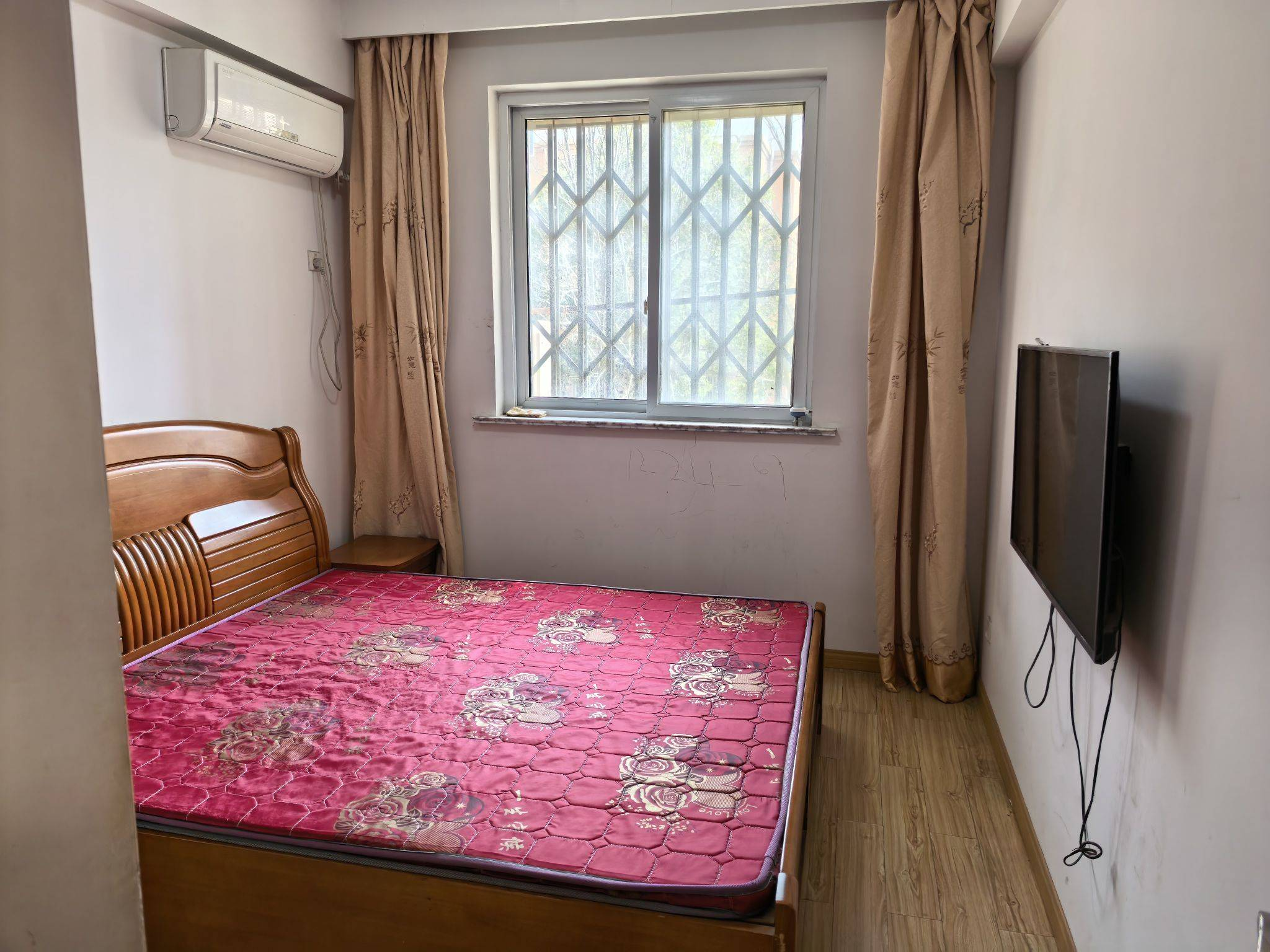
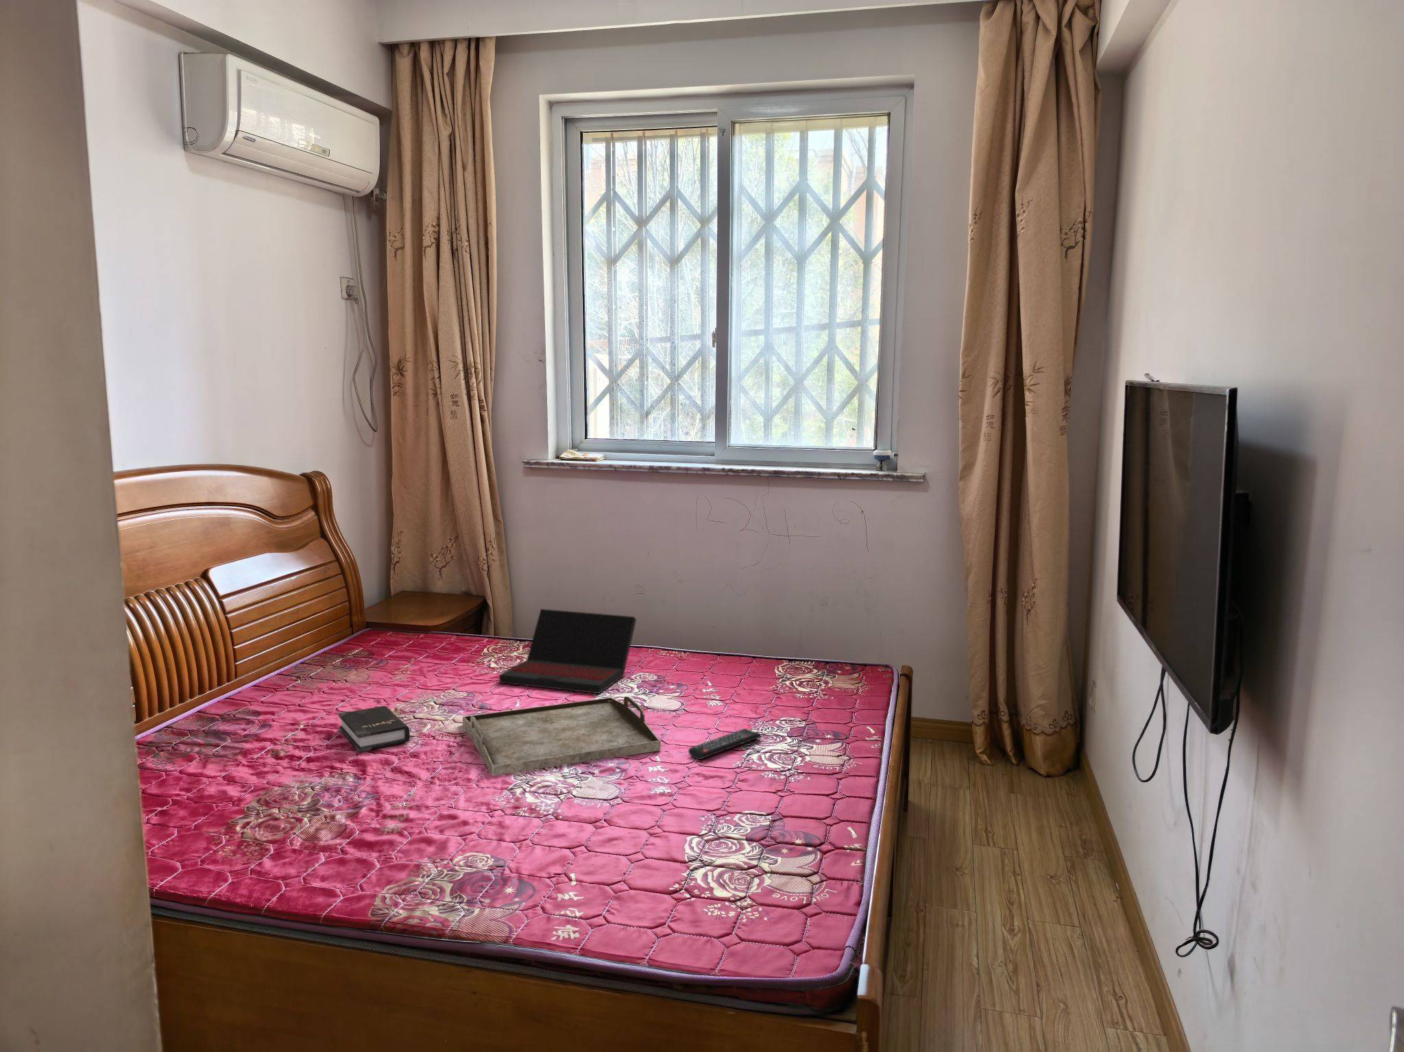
+ serving tray (558, 724)
+ hardback book (374, 727)
+ laptop (569, 648)
+ remote control (725, 743)
